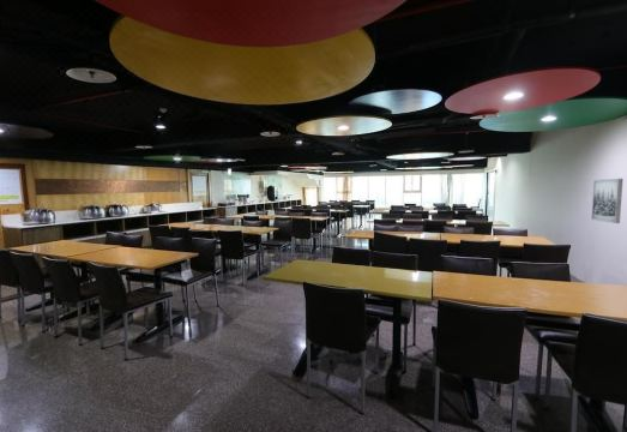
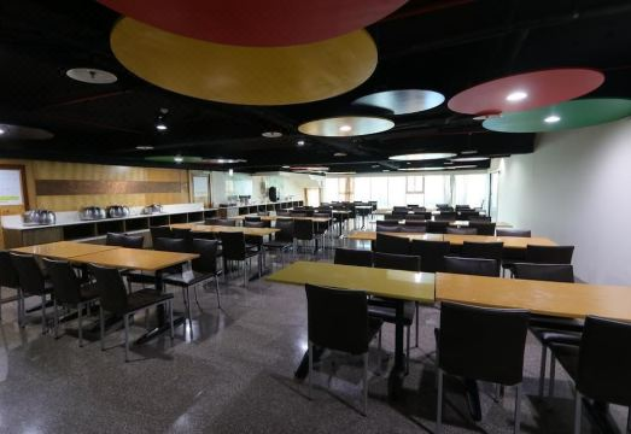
- wall art (605, 200)
